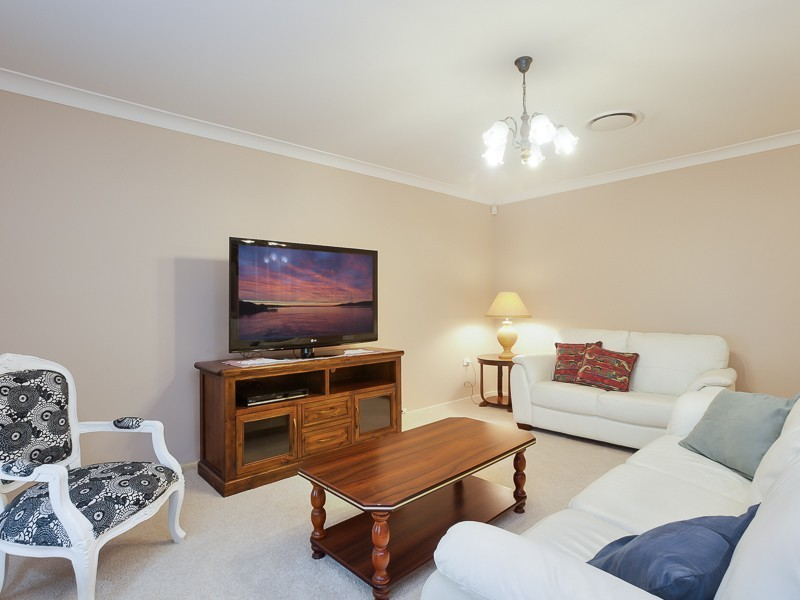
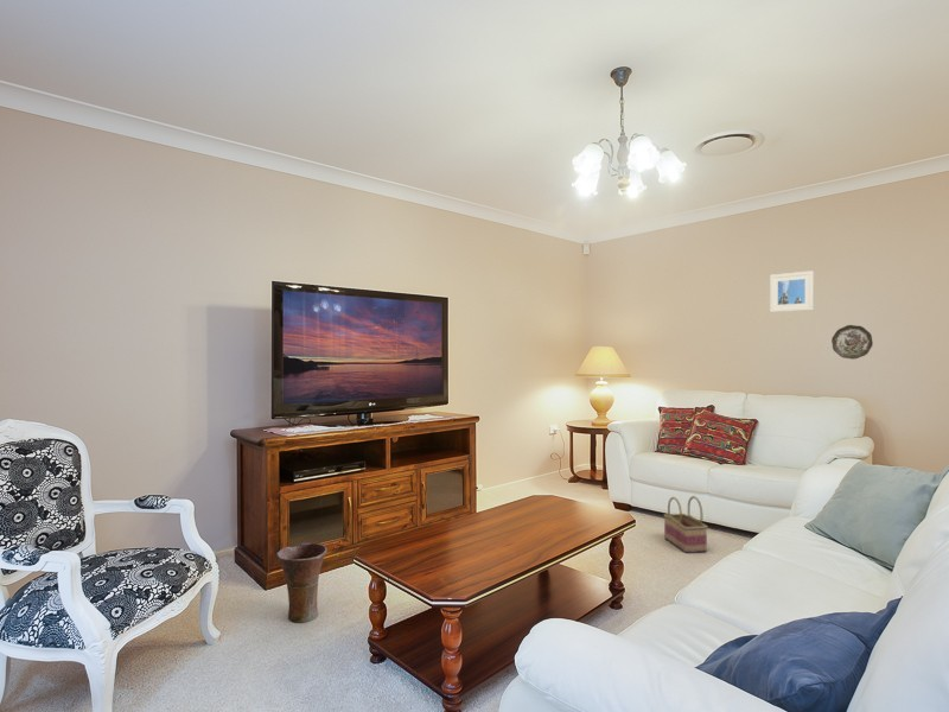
+ basket (684, 521)
+ decorative plate (852, 342)
+ vase (301, 583)
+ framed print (791, 292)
